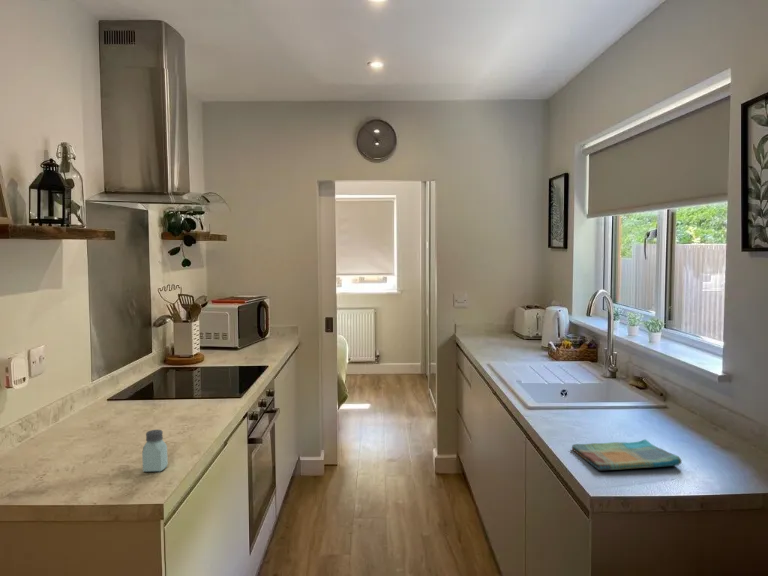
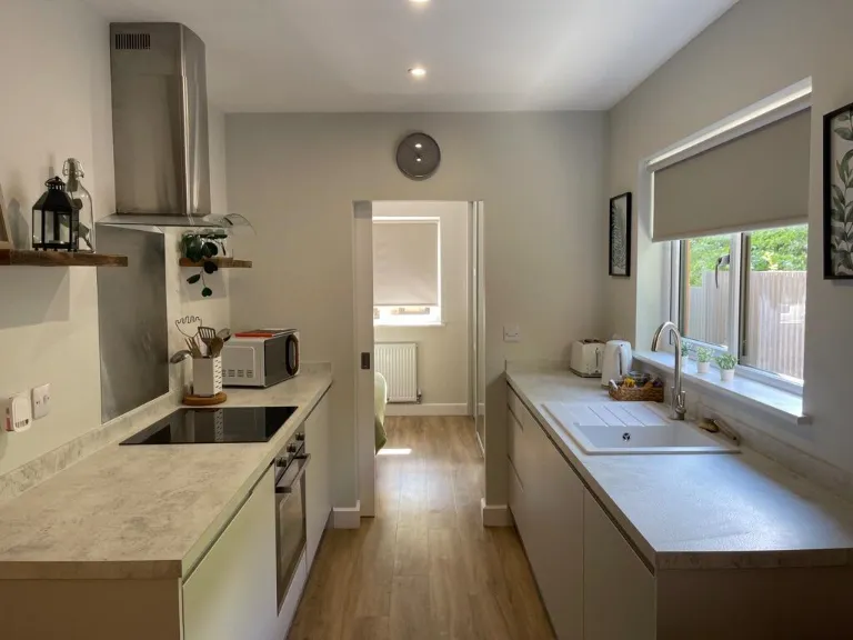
- saltshaker (154, 450)
- dish towel (624, 453)
